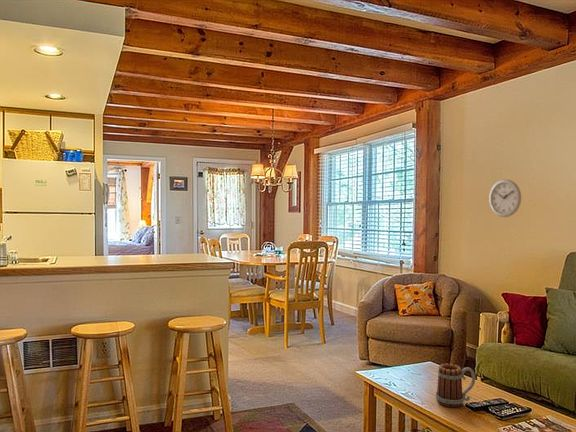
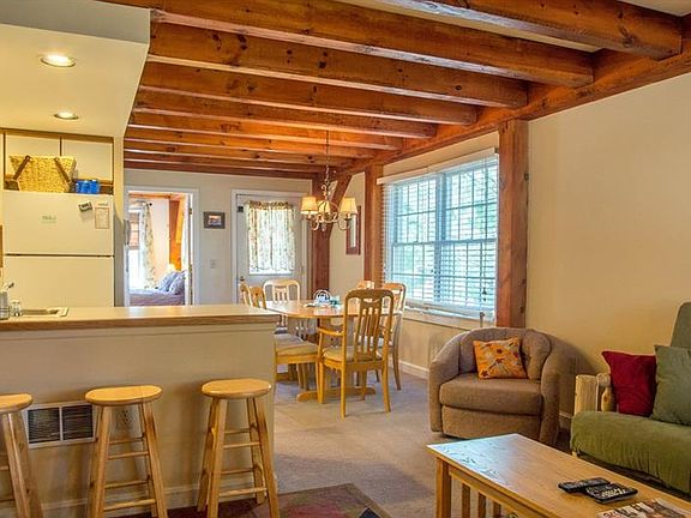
- wall clock (504, 198)
- mug (455, 384)
